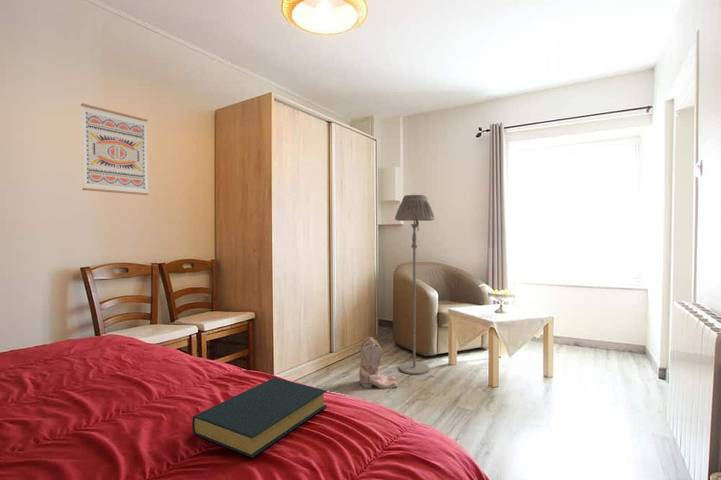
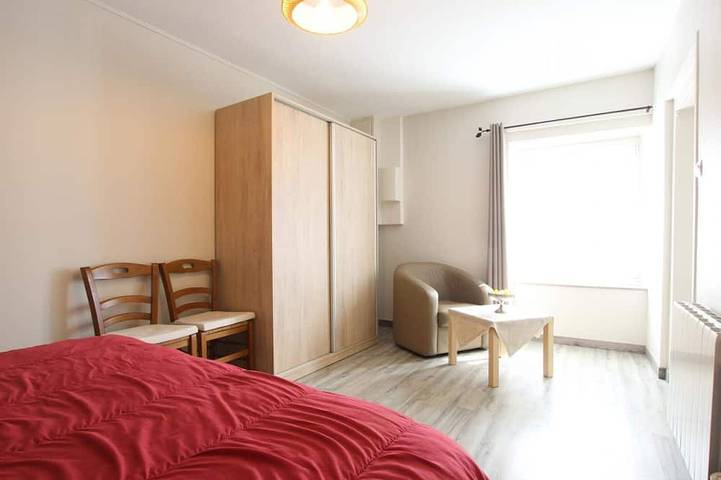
- floor lamp (414, 282)
- boots (378, 361)
- hardback book (264, 410)
- wall art (117, 152)
